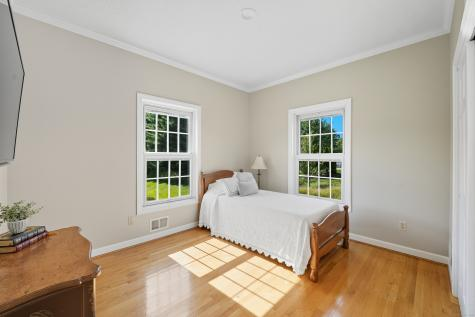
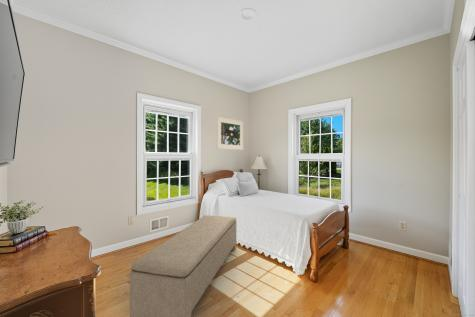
+ bench (198, 254)
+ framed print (230, 134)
